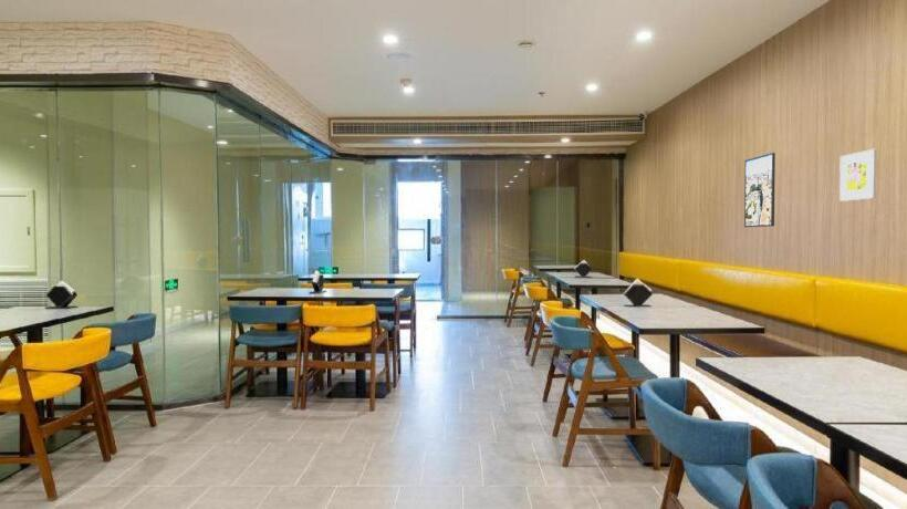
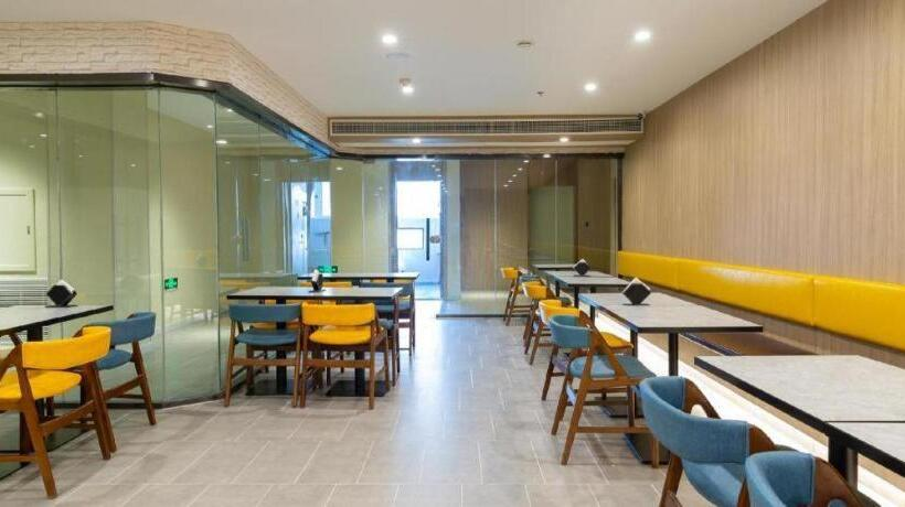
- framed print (857, 176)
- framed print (759, 191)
